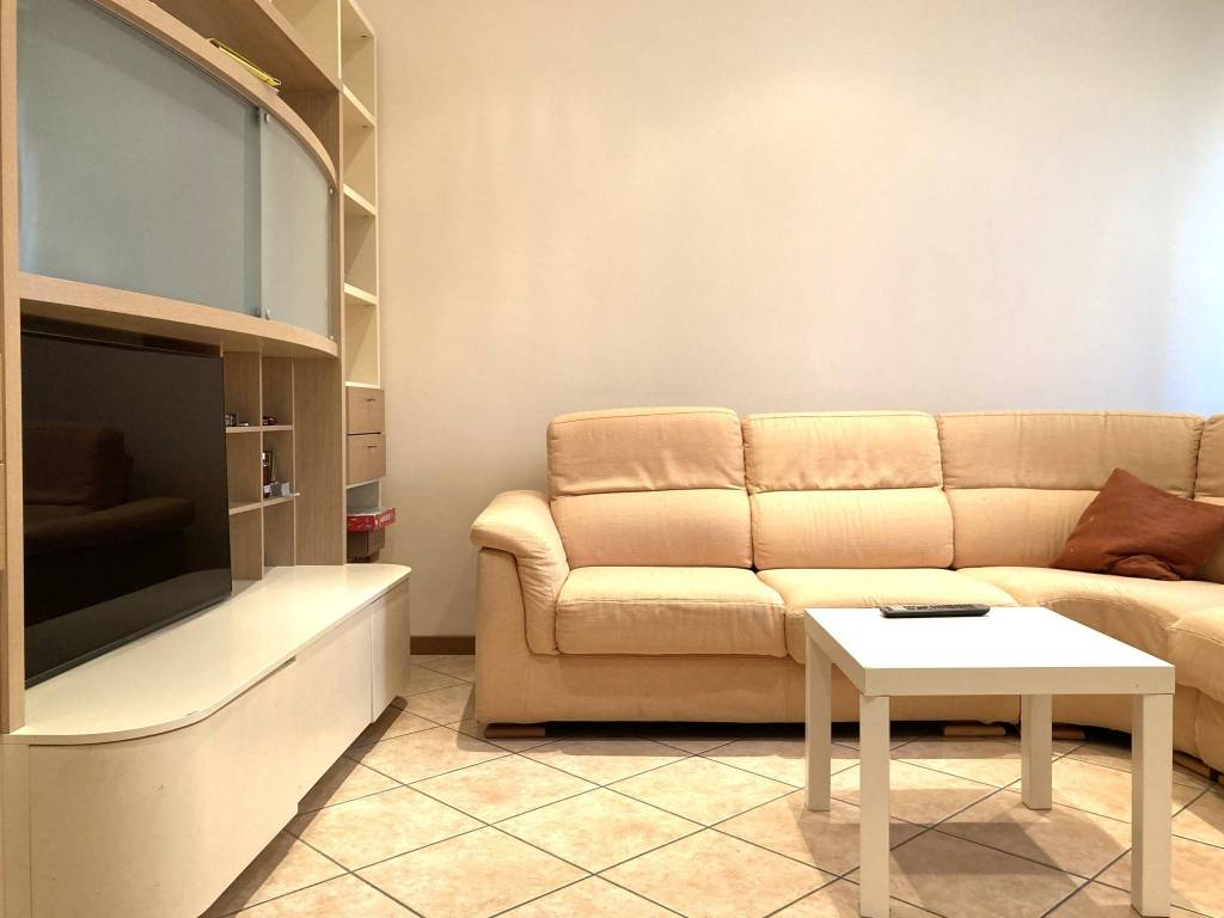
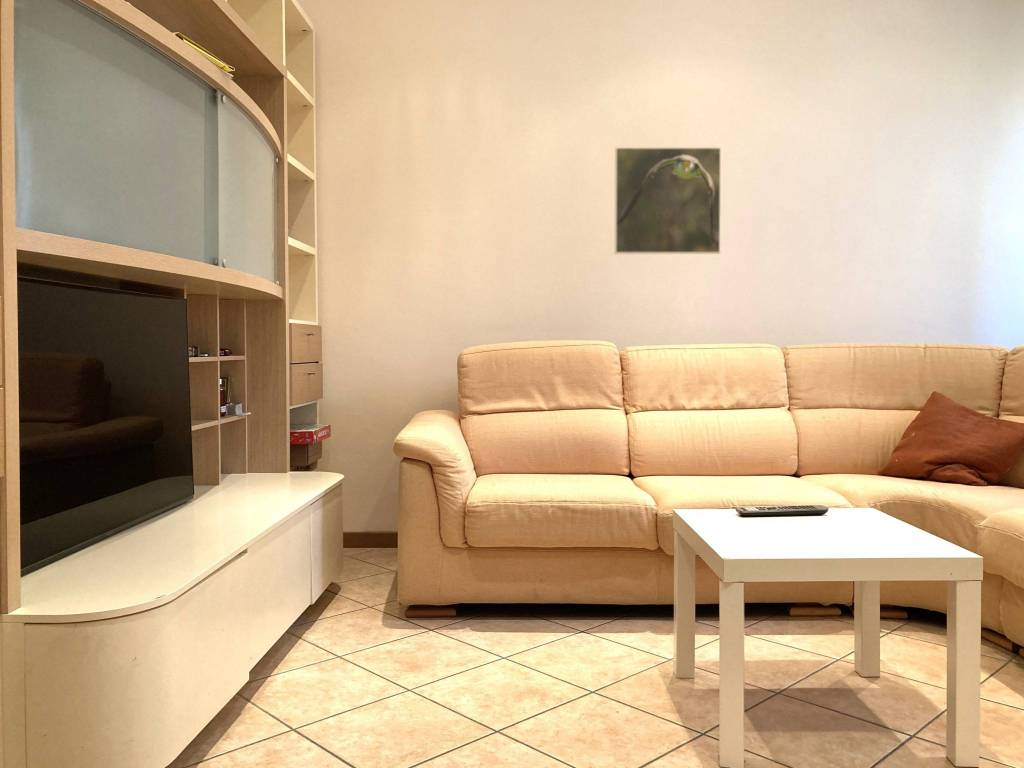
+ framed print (667, 201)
